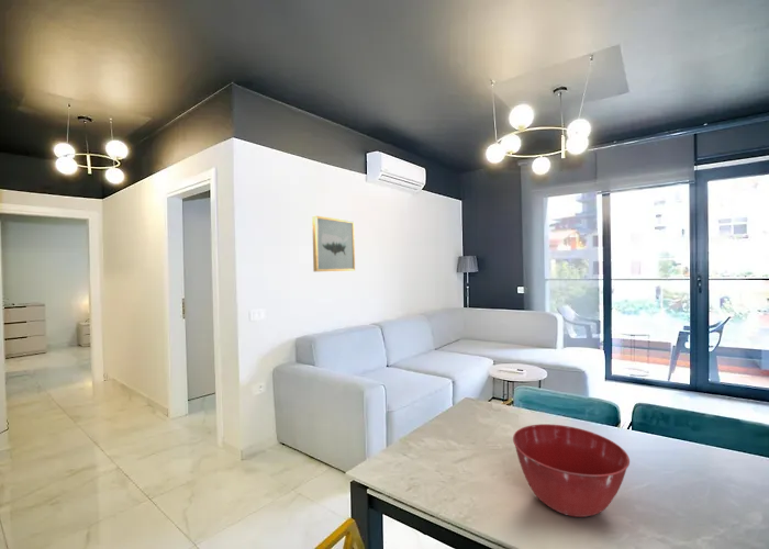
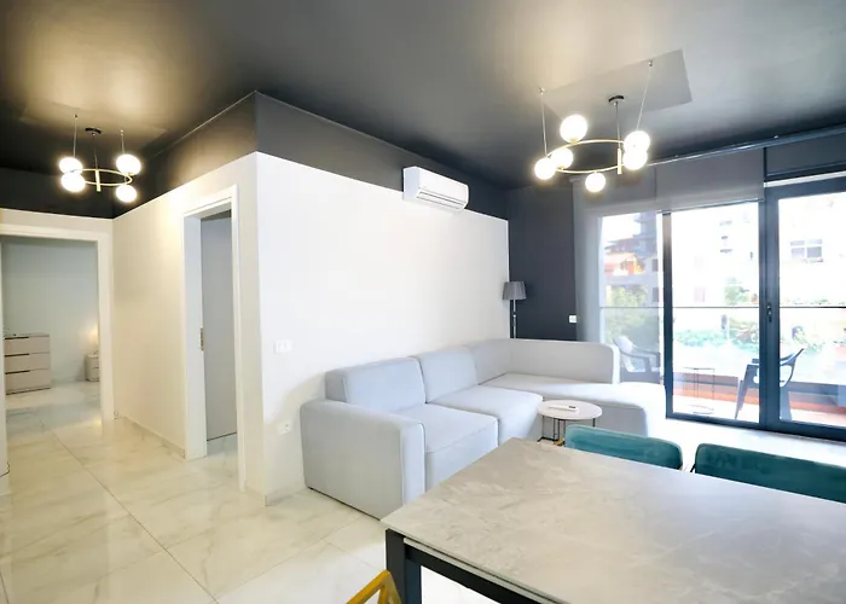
- wall art (334, 245)
- mixing bowl (568, 472)
